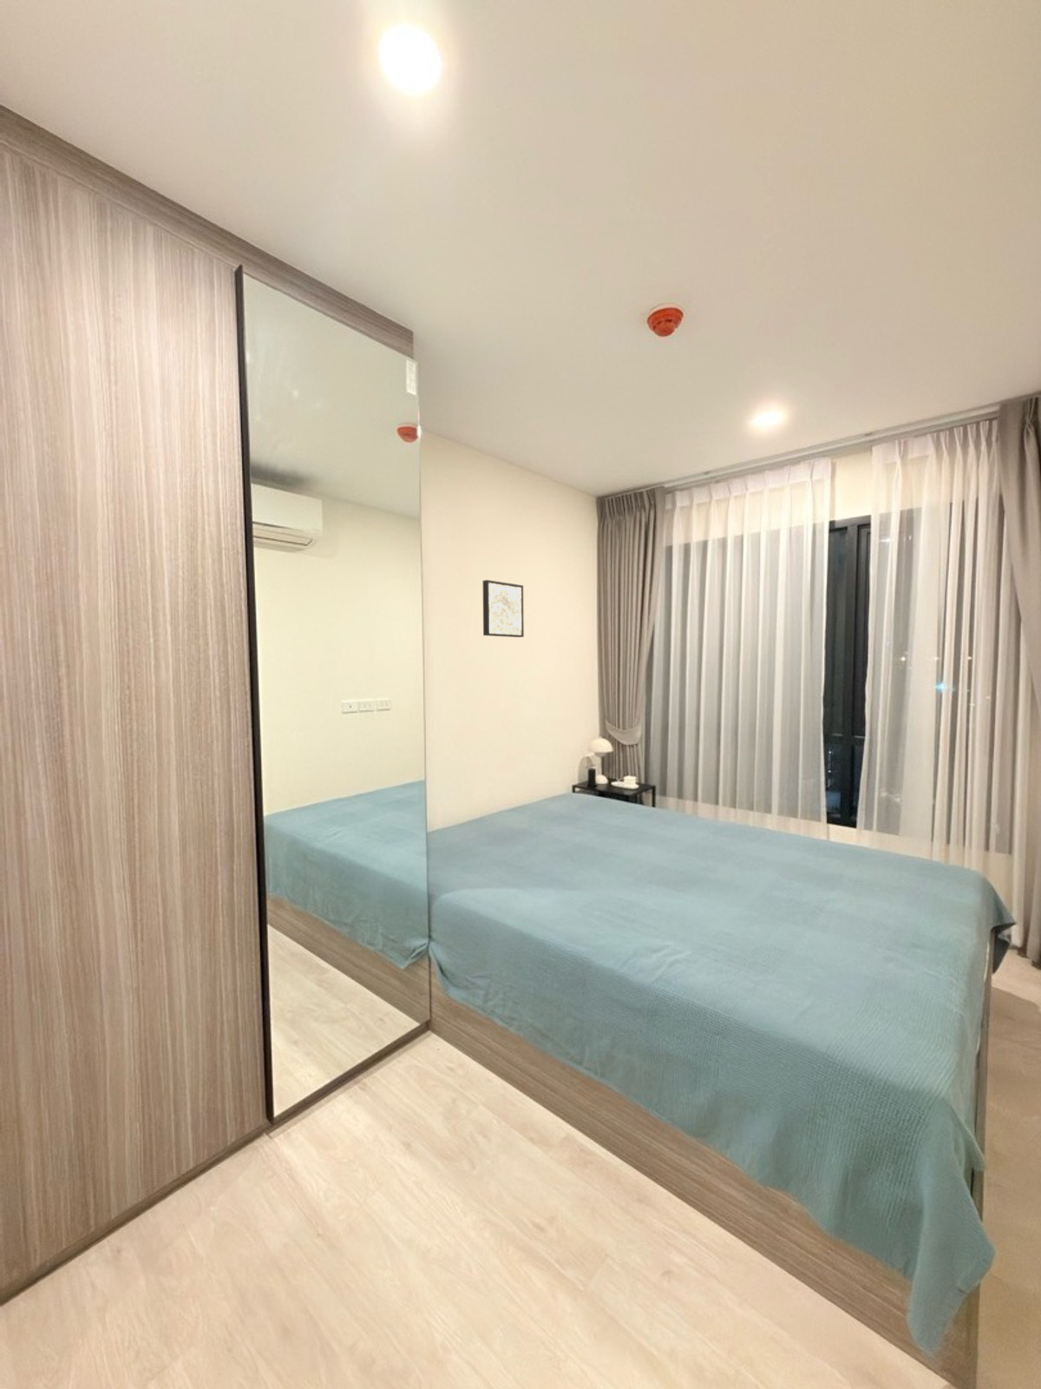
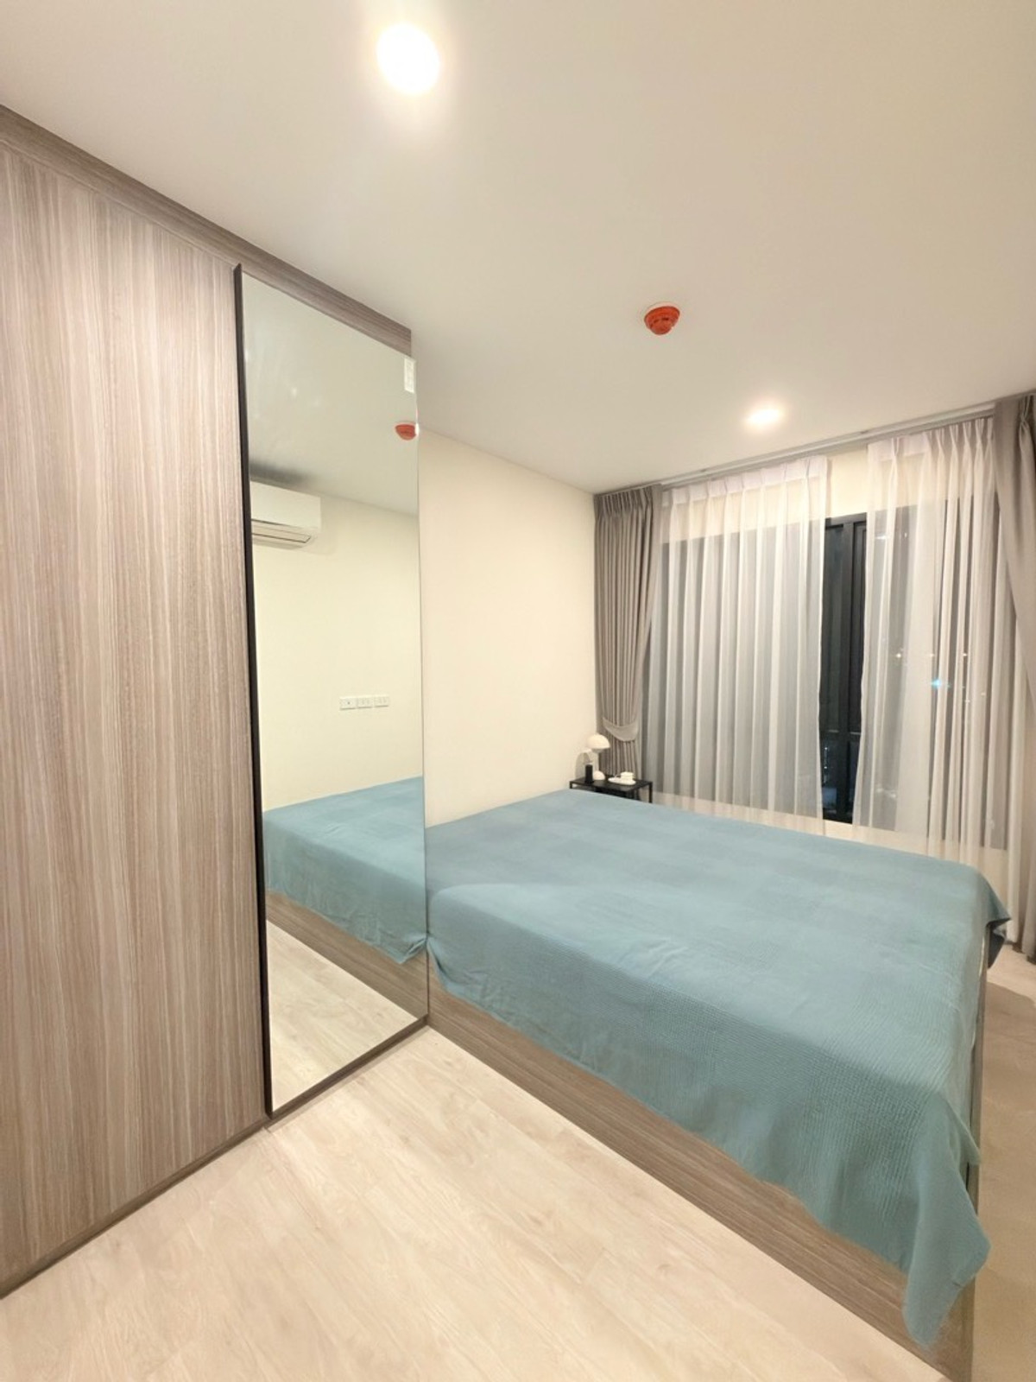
- wall art (503, 609)
